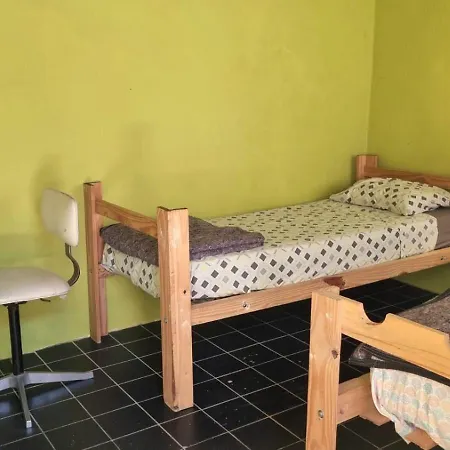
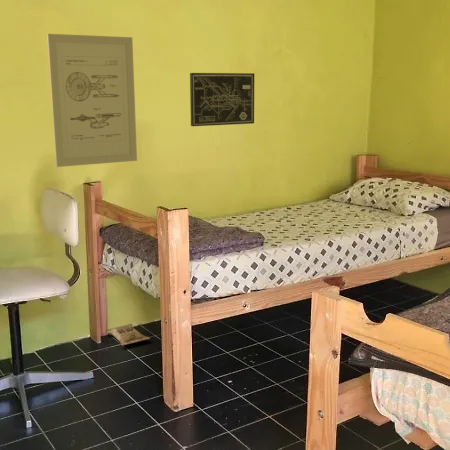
+ wall art (94, 101)
+ wall art (223, 99)
+ bag (126, 334)
